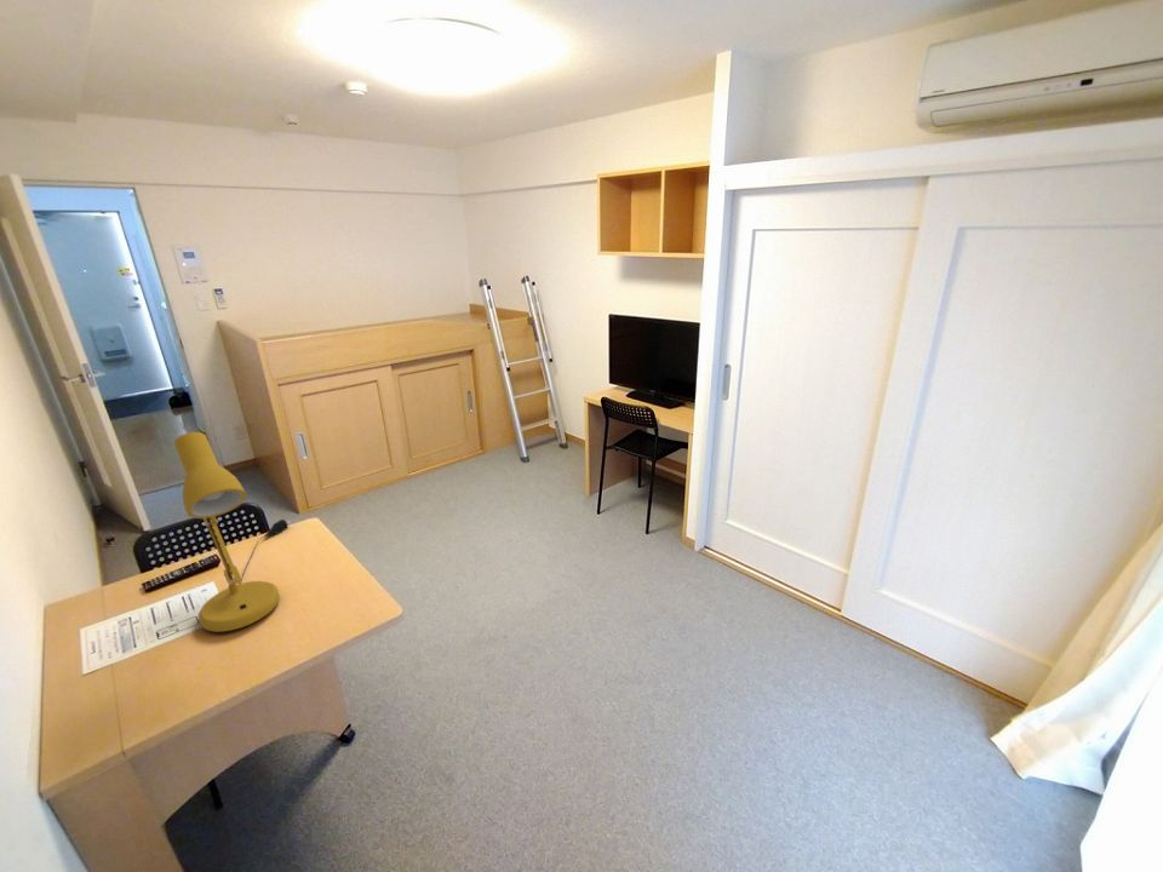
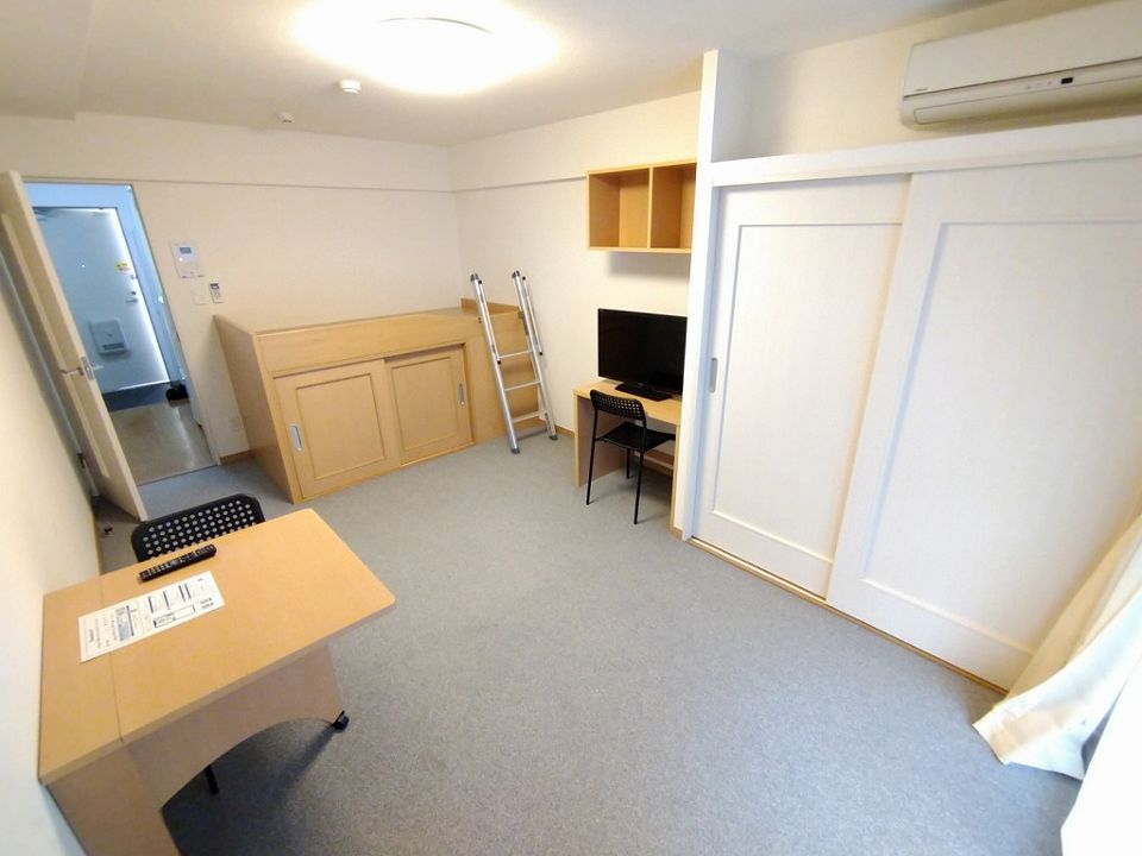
- desk lamp (236, 501)
